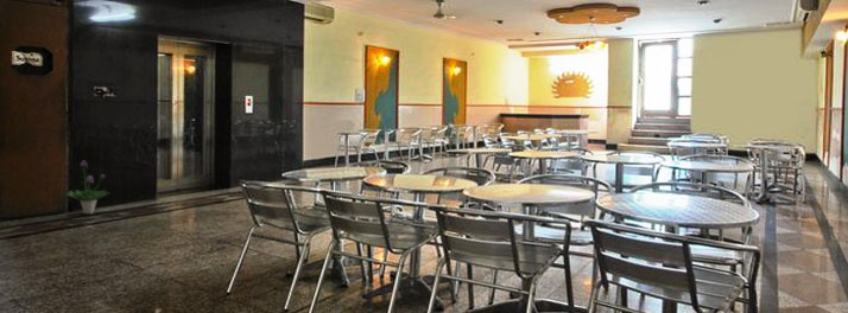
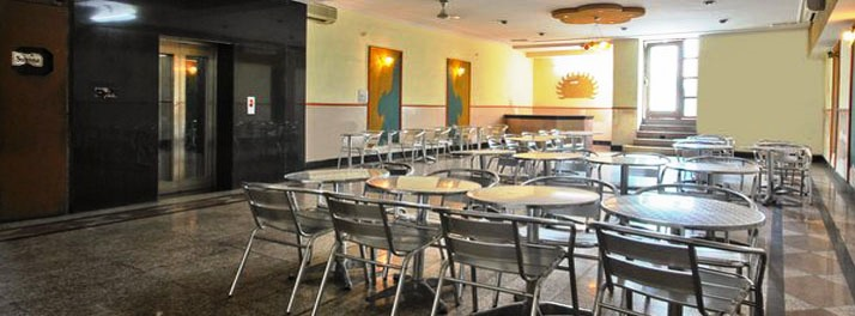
- potted plant (87, 186)
